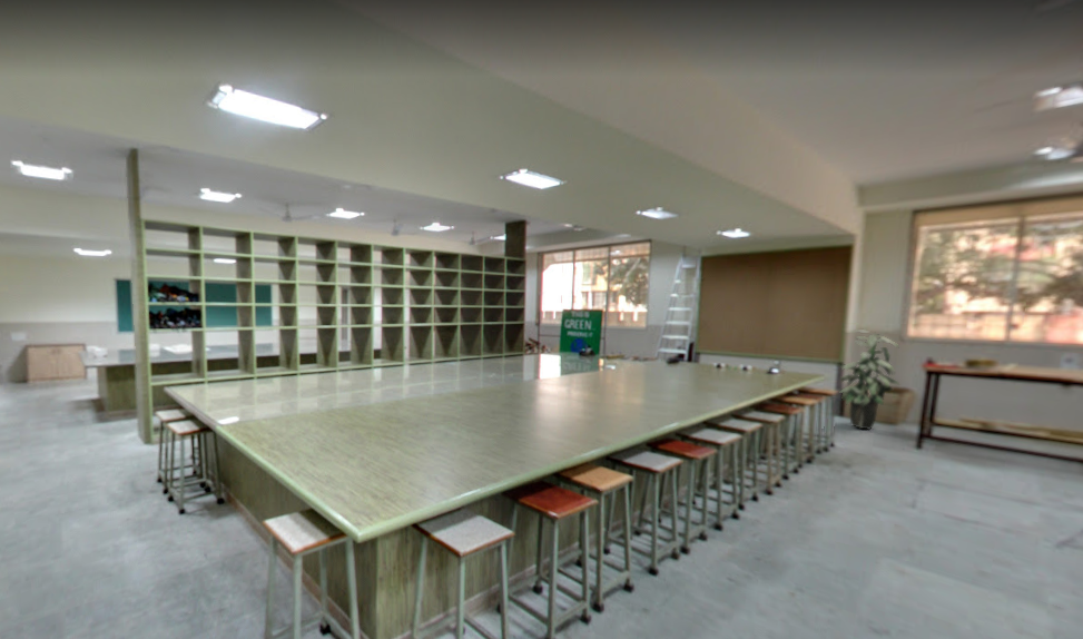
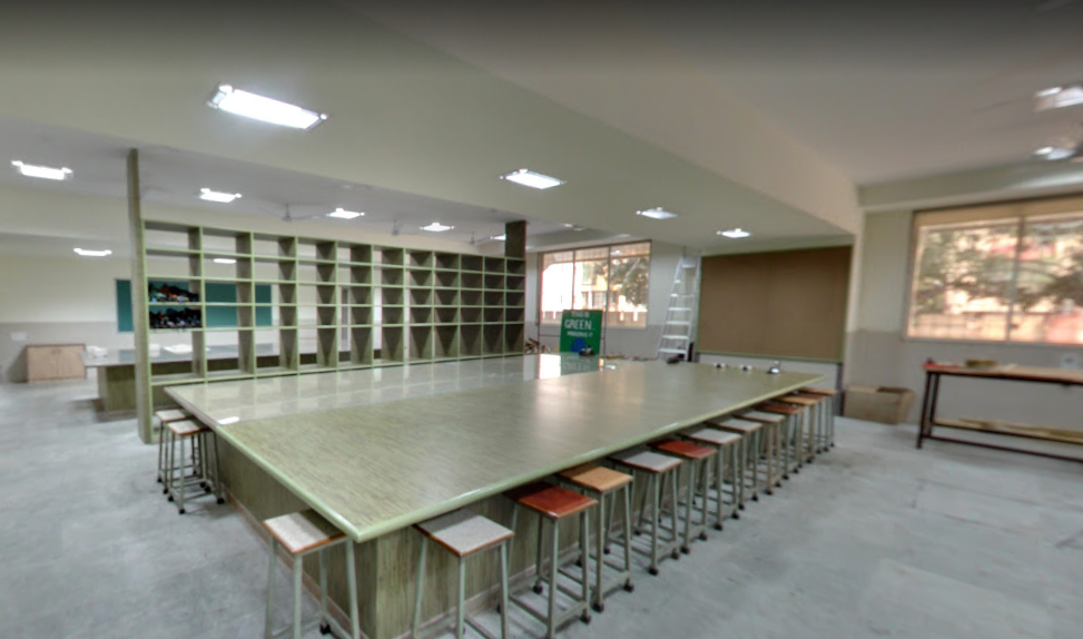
- indoor plant (865, 379)
